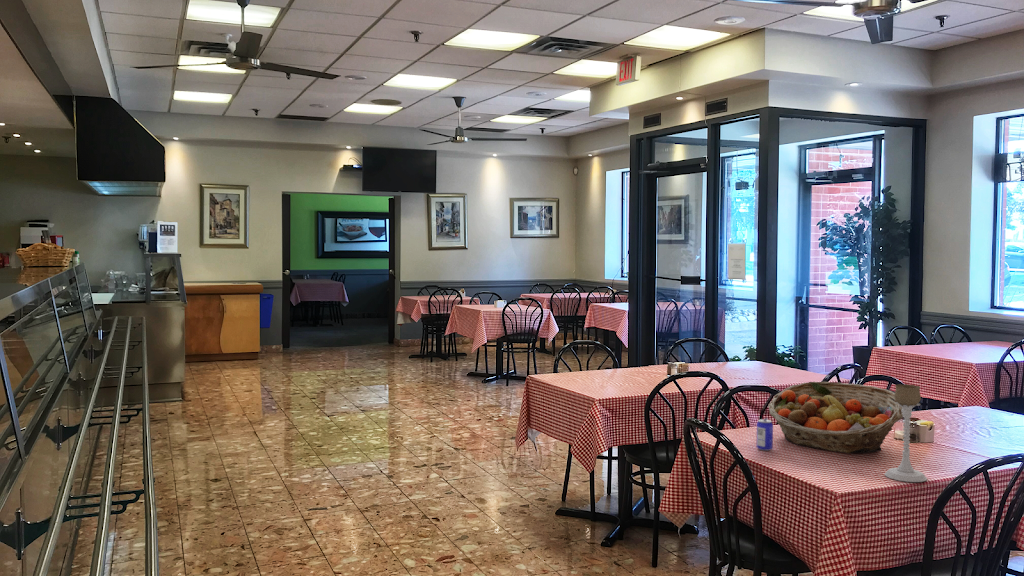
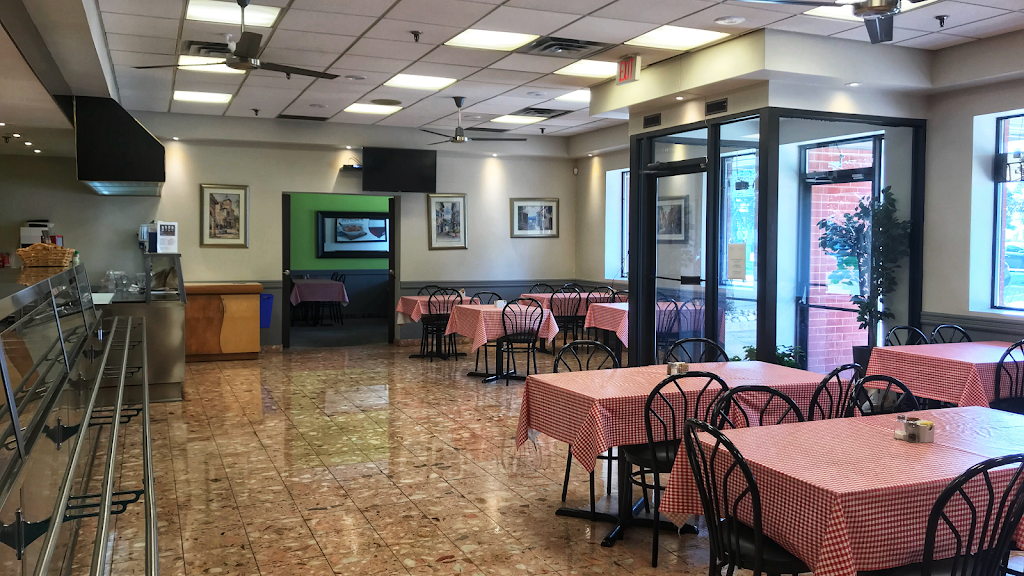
- beer can (764, 433)
- fruit basket (834, 415)
- candle holder (906, 431)
